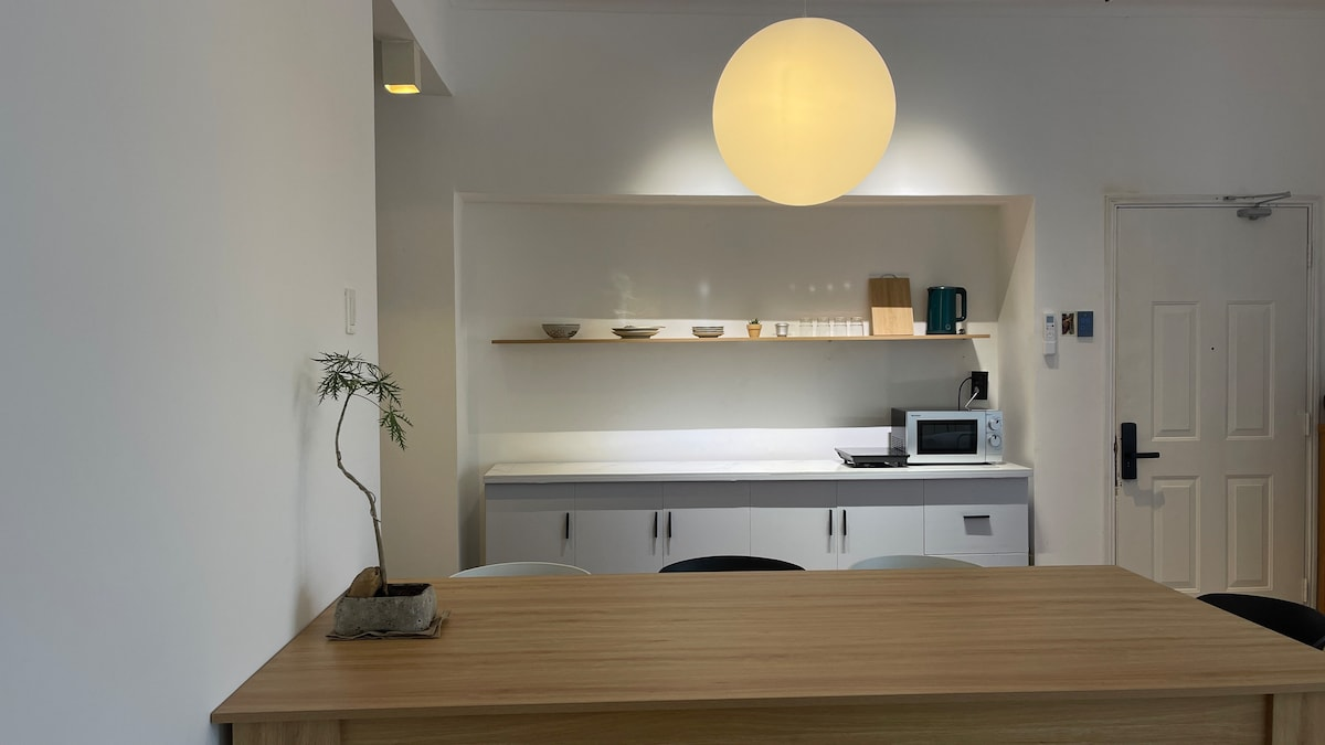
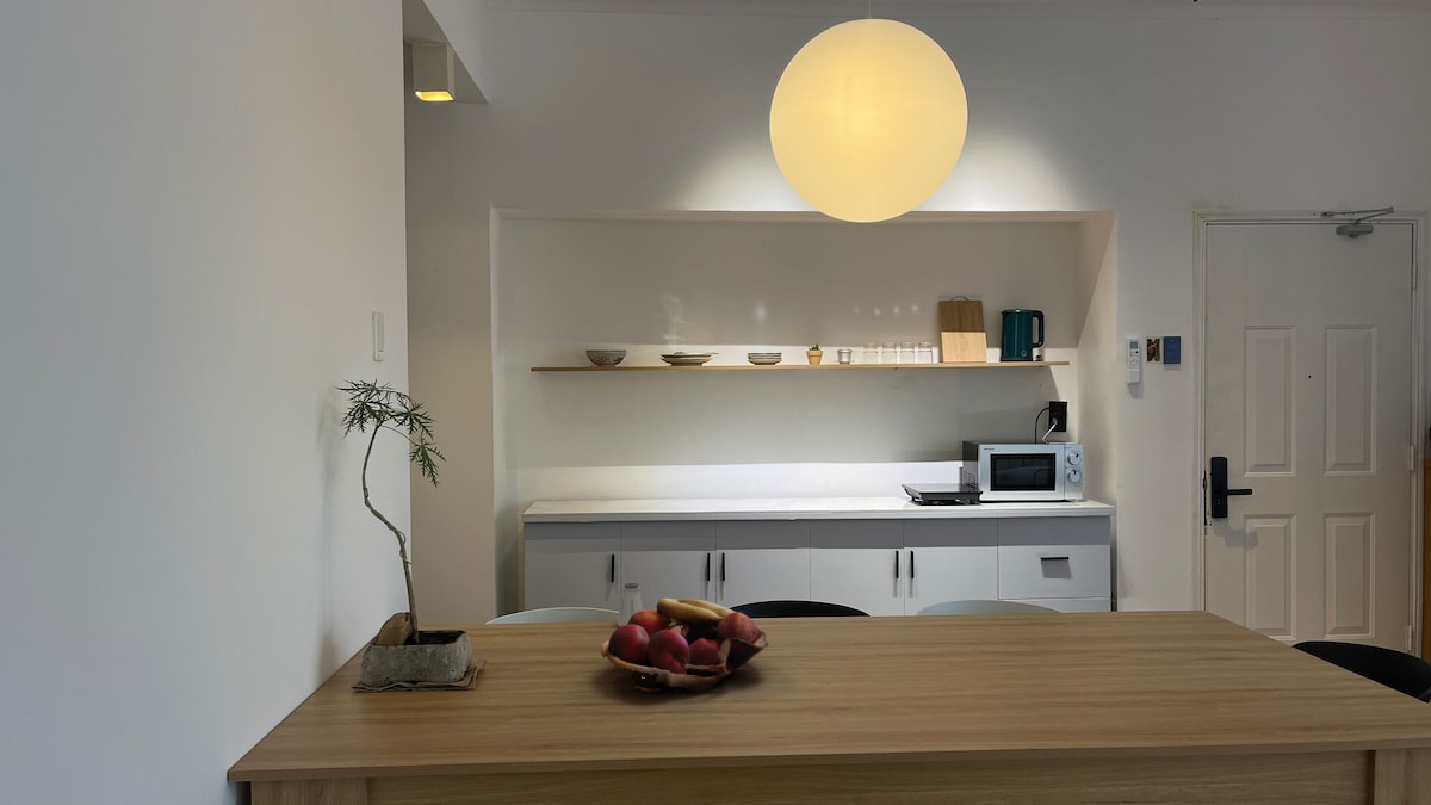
+ fruit basket (683, 638)
+ saltshaker (631, 603)
